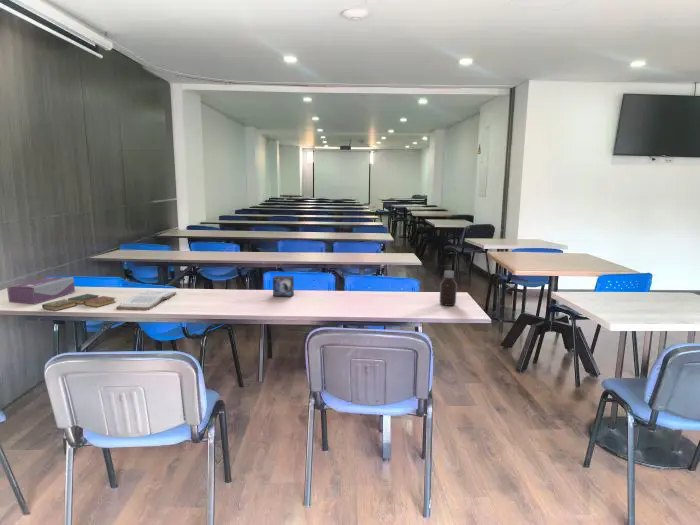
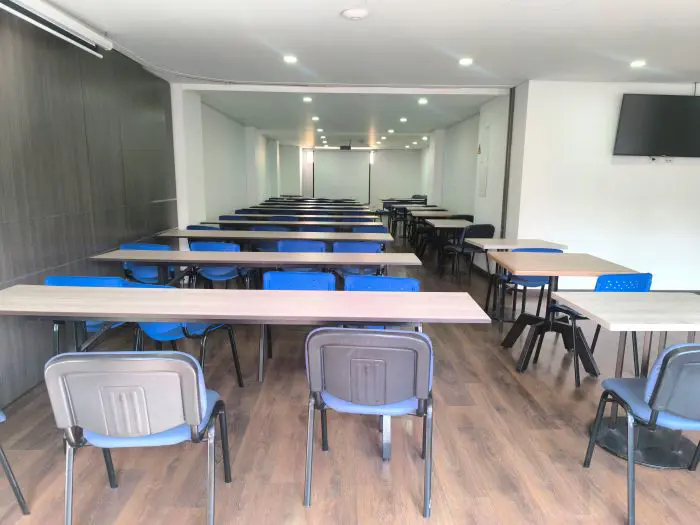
- tissue box (42, 289)
- book (80, 303)
- bottle (448, 287)
- book (148, 298)
- small box (283, 286)
